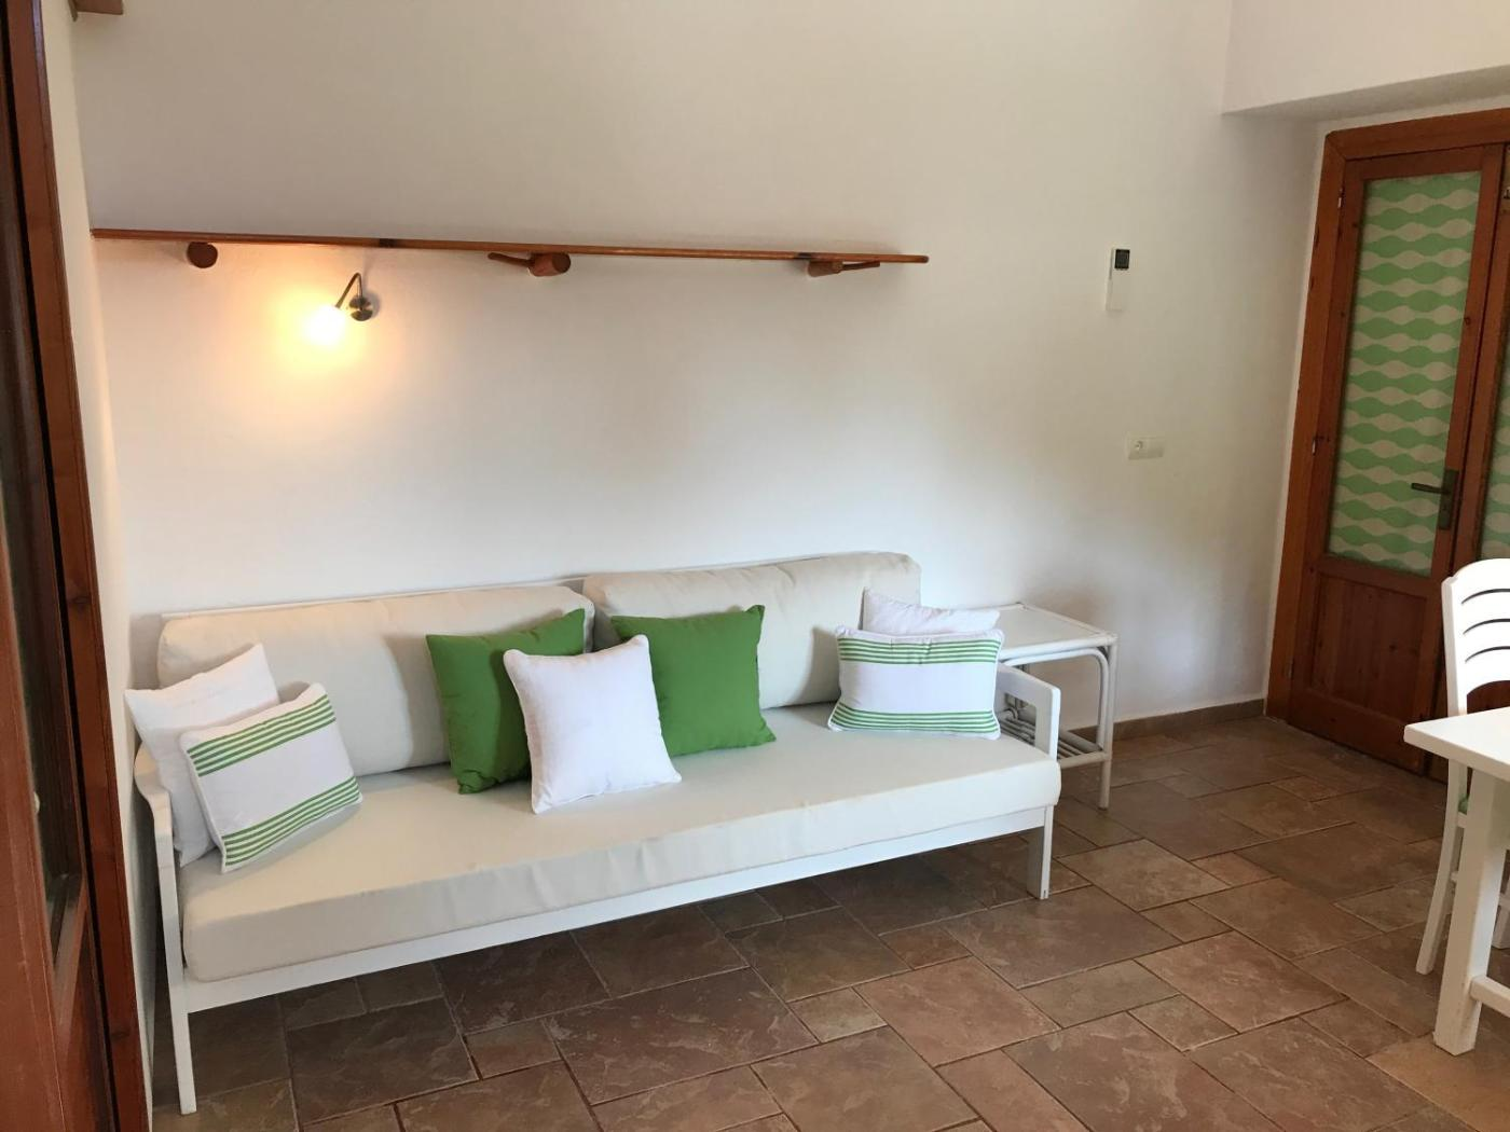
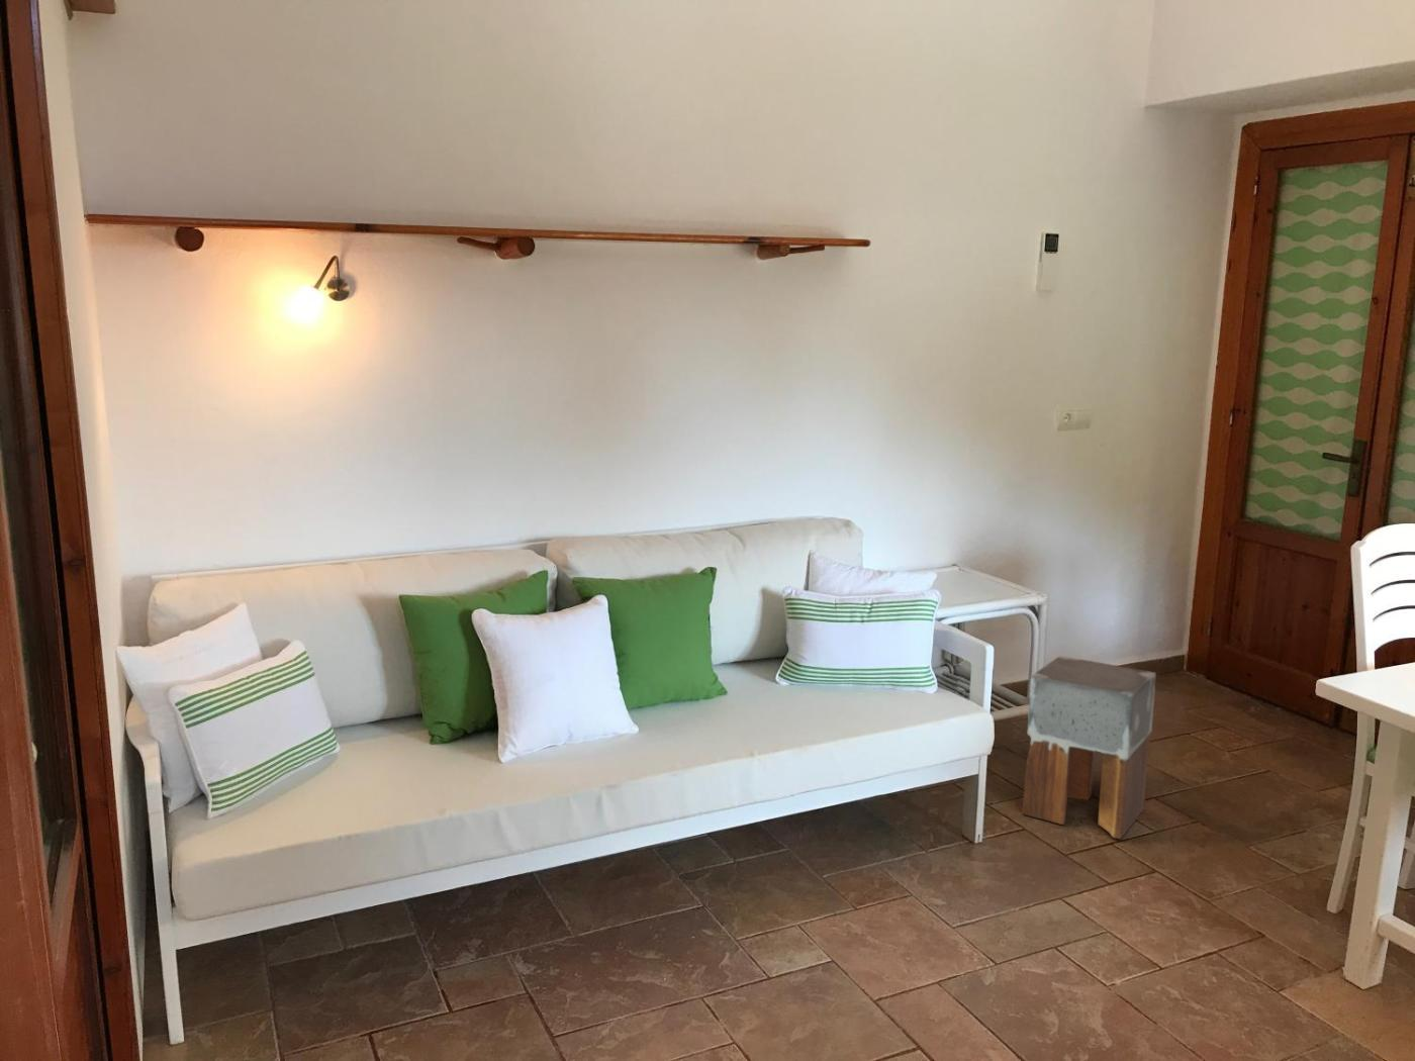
+ stool (1089, 742)
